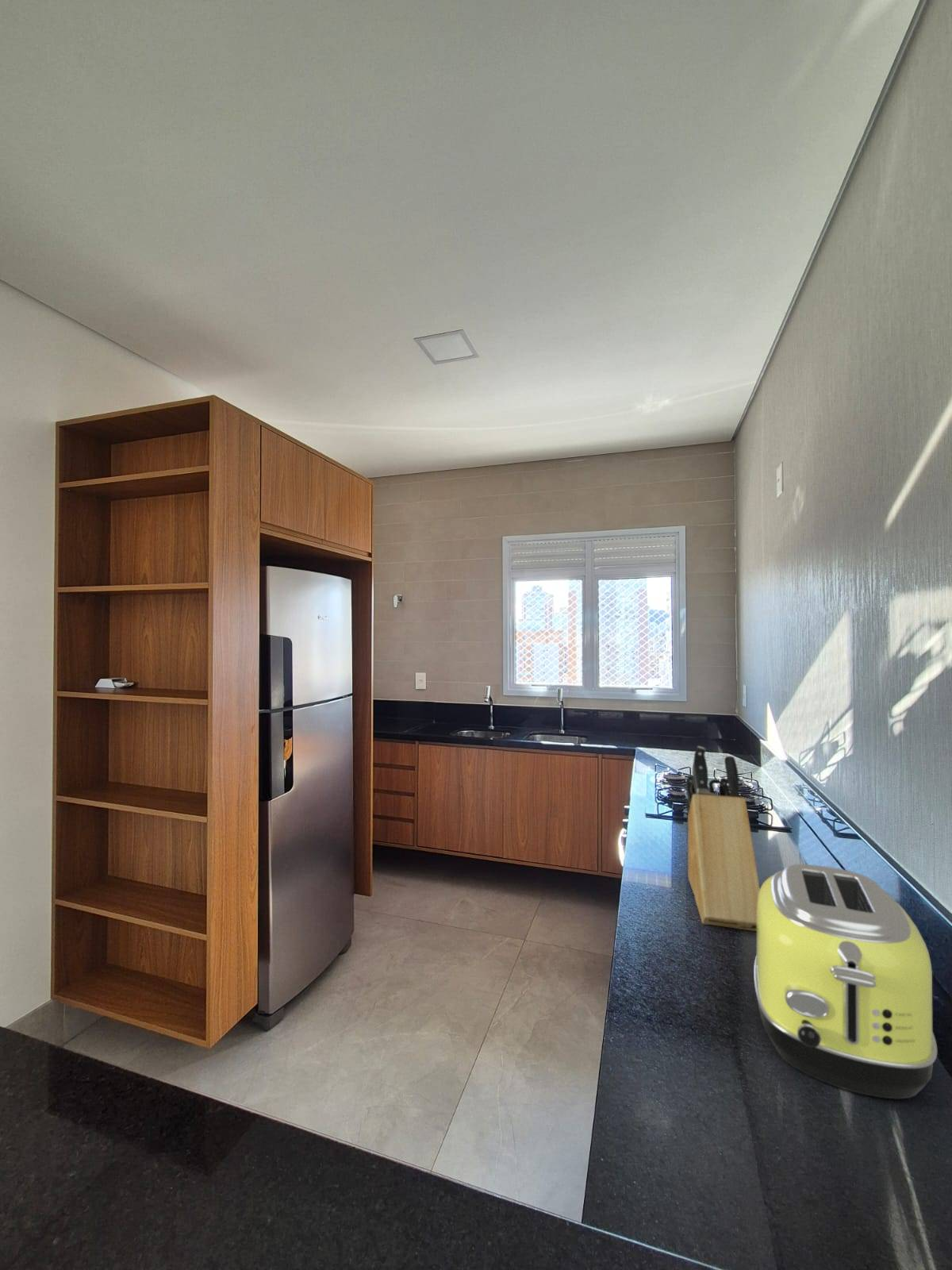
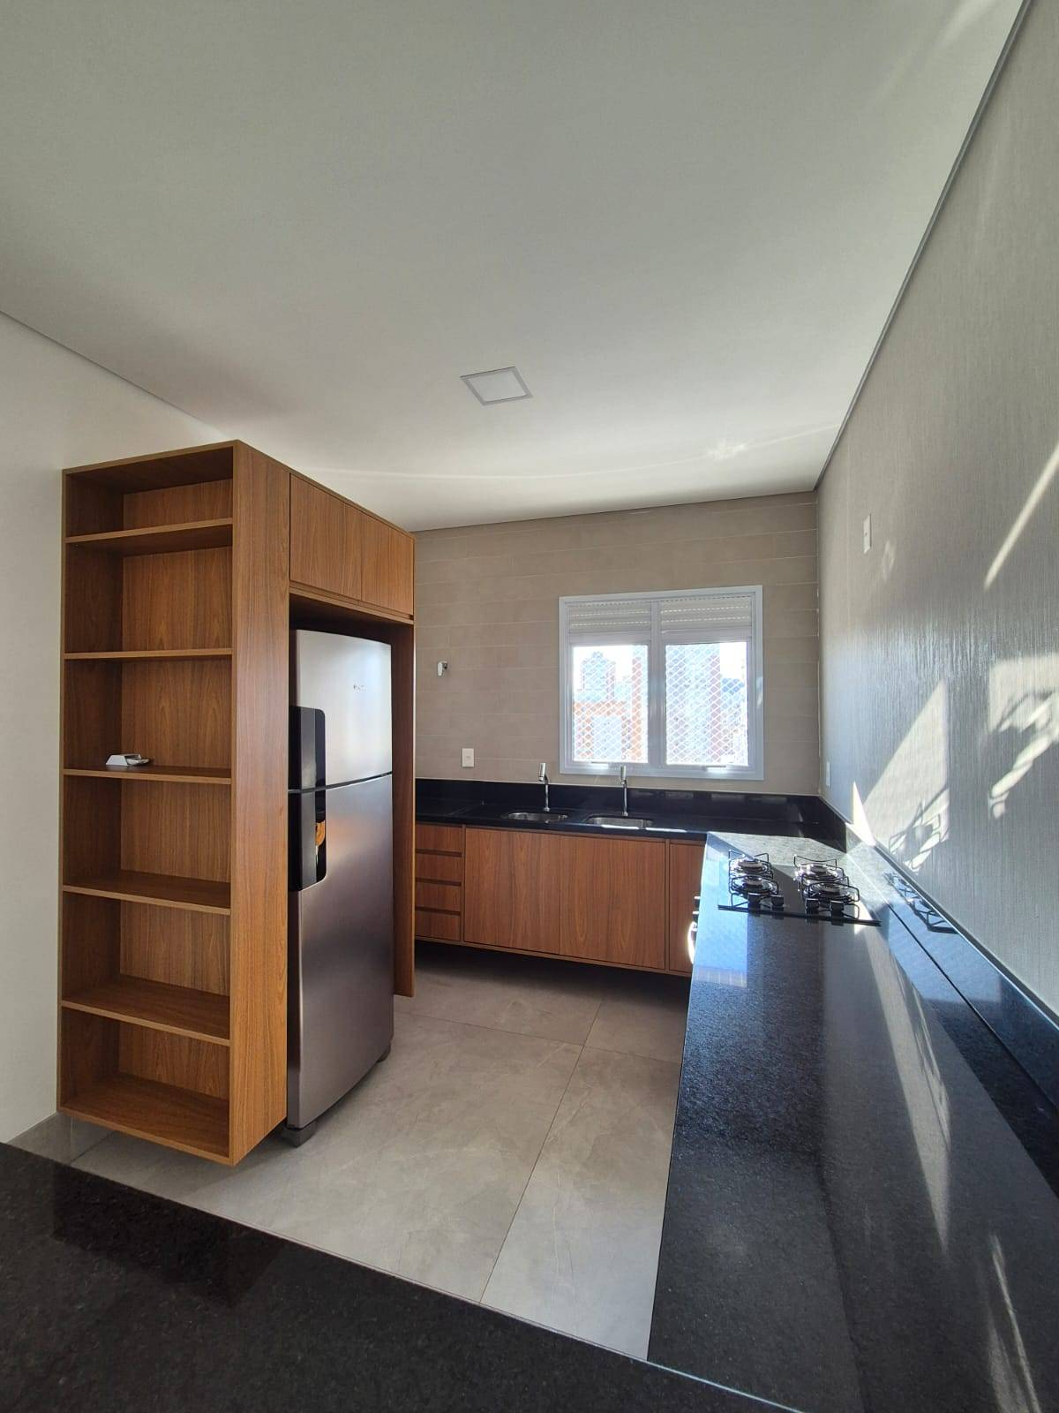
- toaster (836, 966)
- knife block (719, 826)
